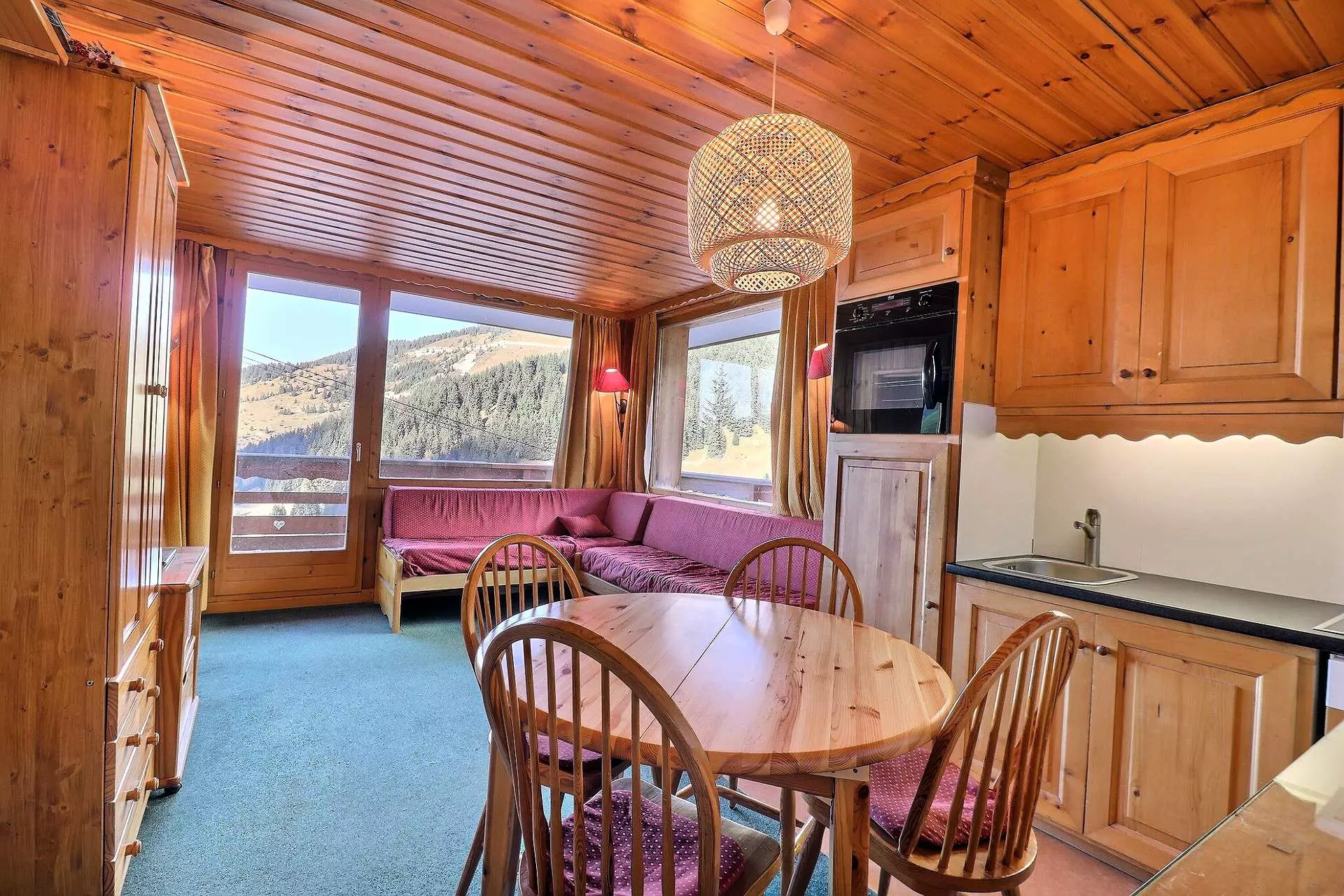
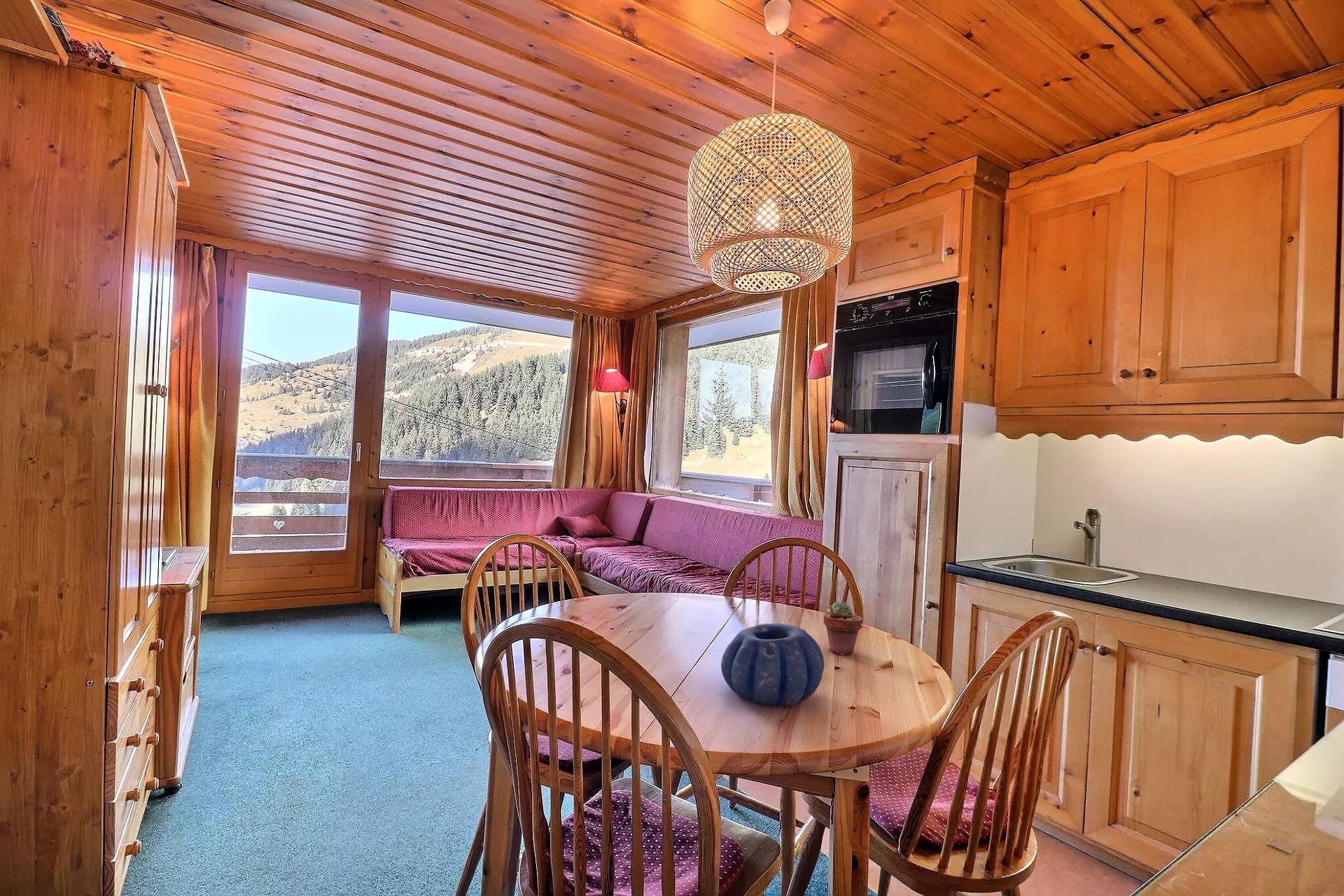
+ decorative bowl (772, 661)
+ potted succulent (842, 626)
